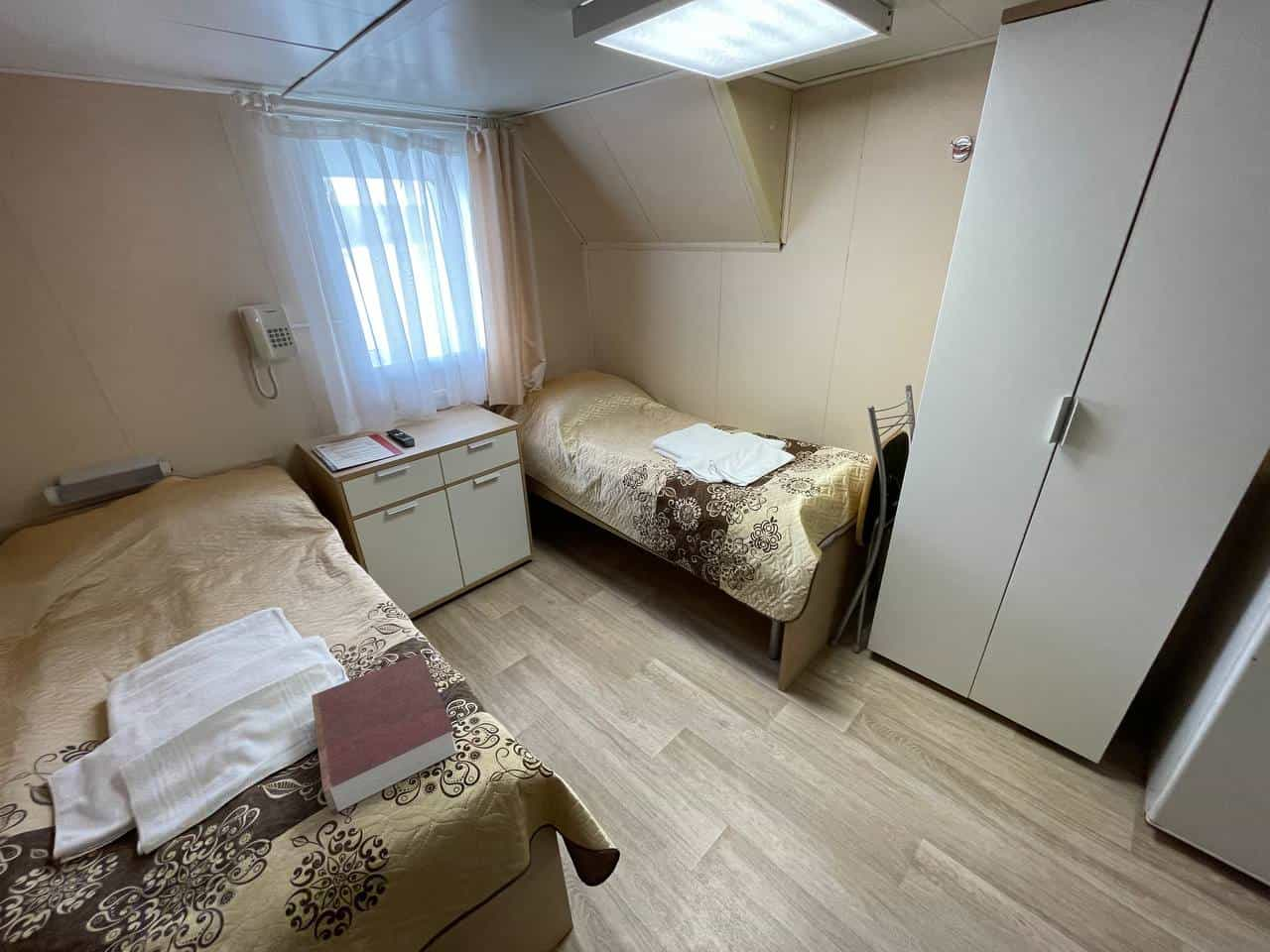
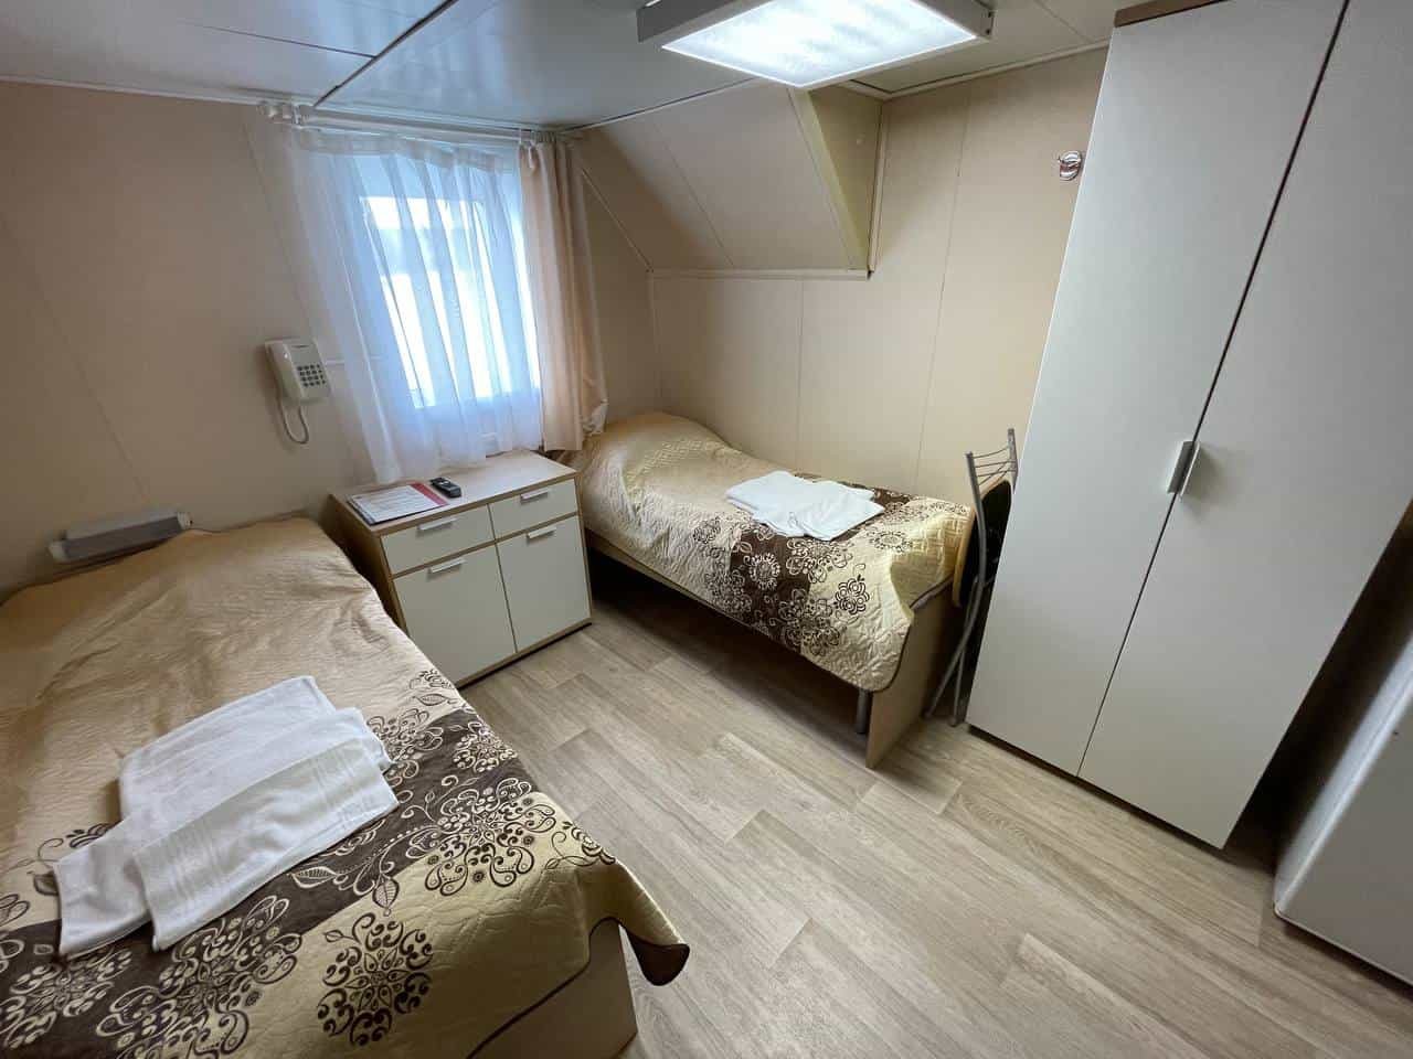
- book (383, 722)
